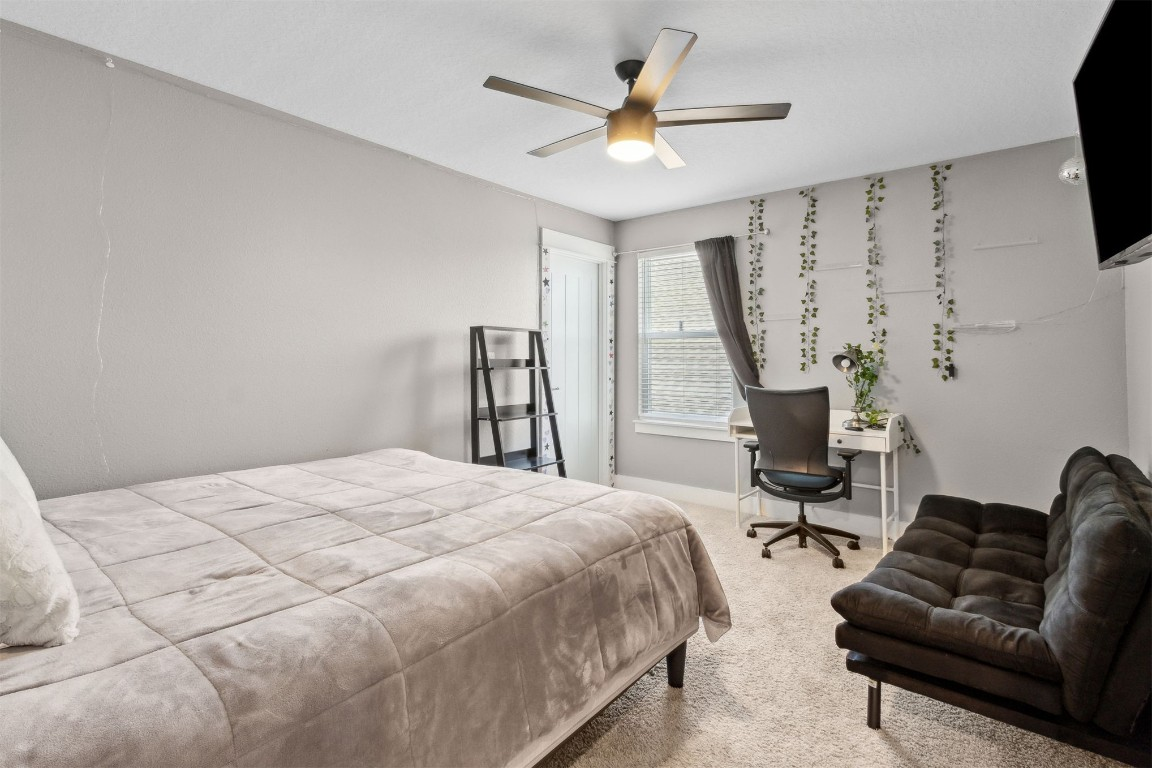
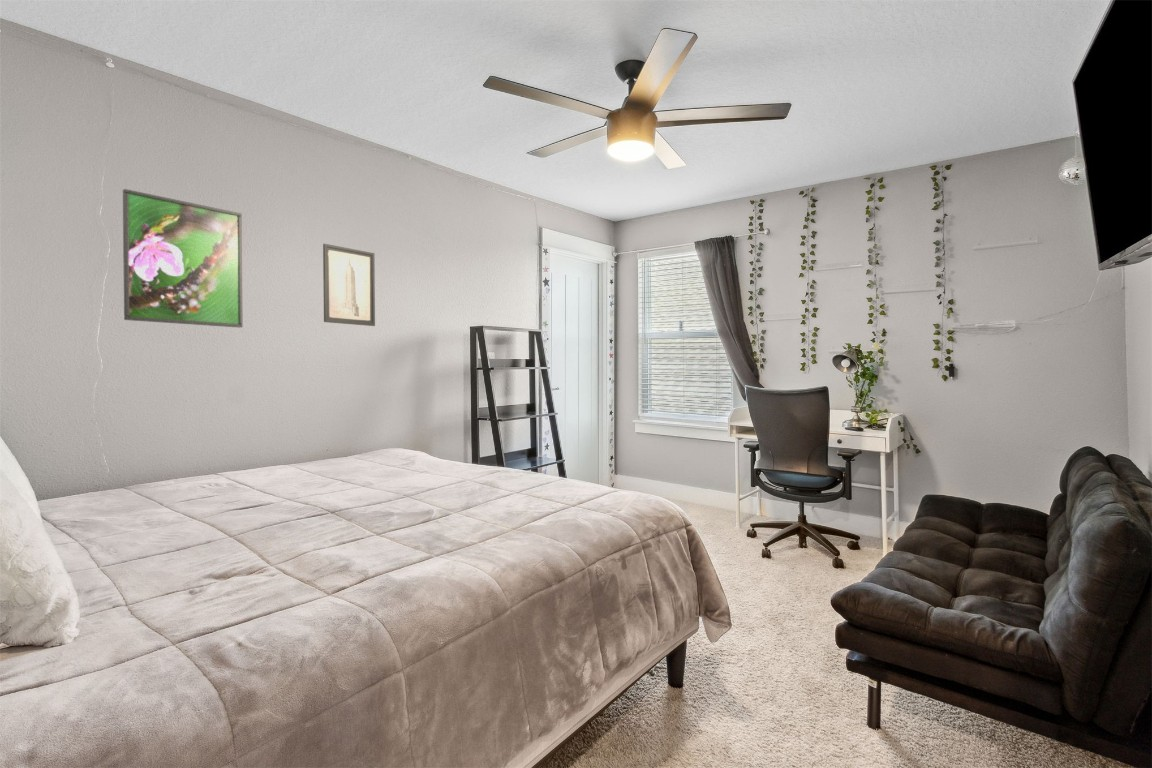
+ wall art (350, 286)
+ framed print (186, 263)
